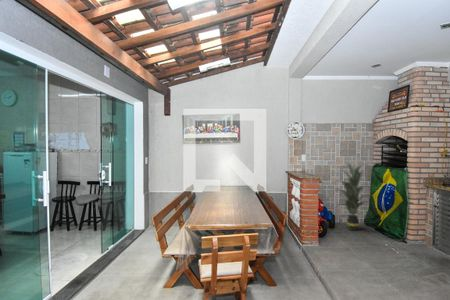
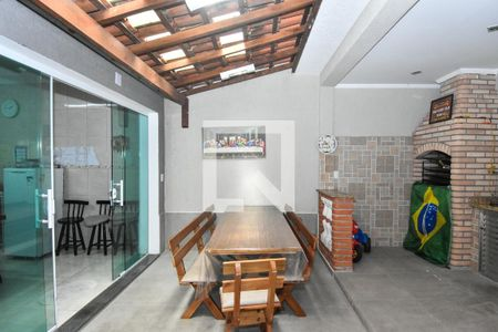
- indoor plant (350, 195)
